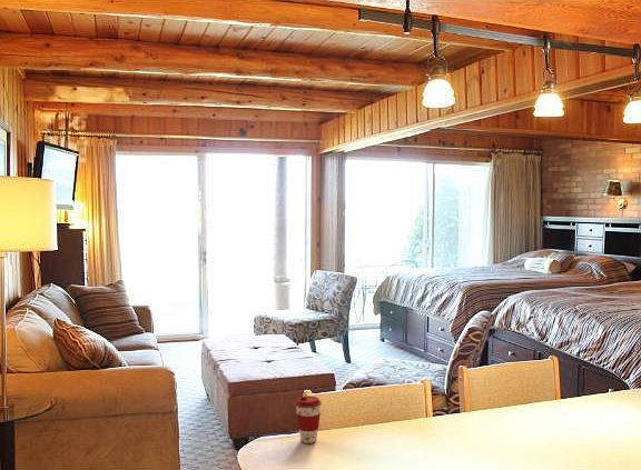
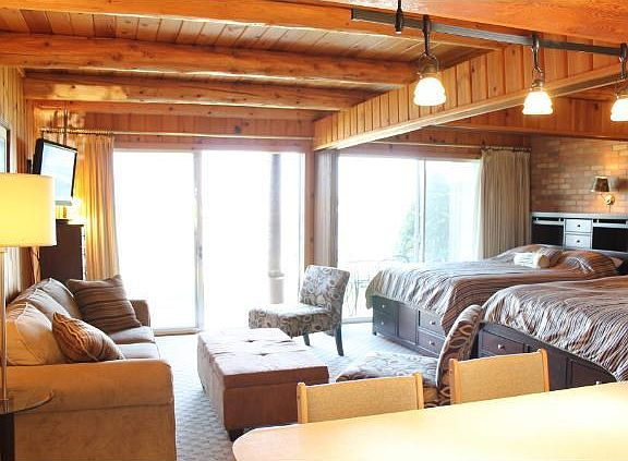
- coffee cup (308, 419)
